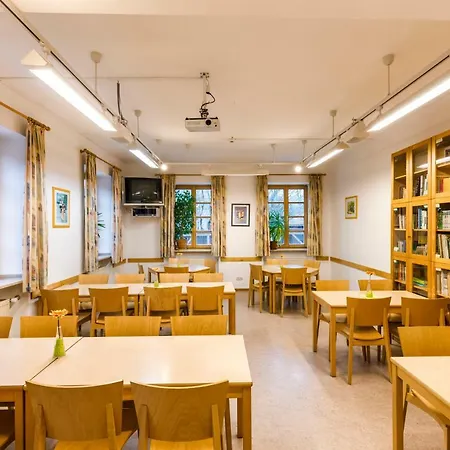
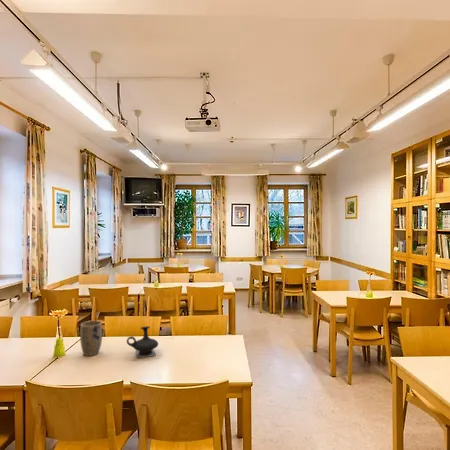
+ plant pot (91, 338)
+ teapot (142, 341)
